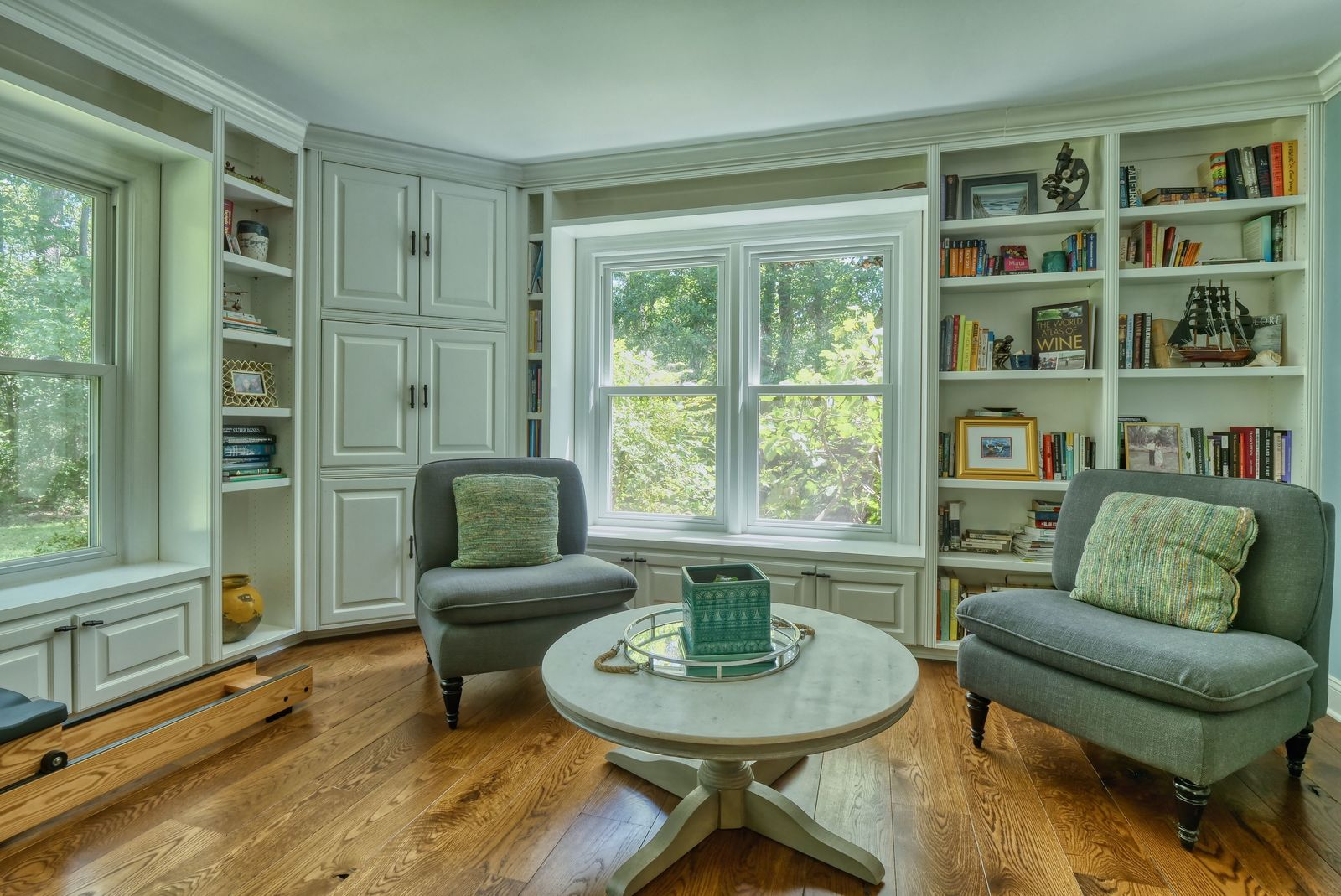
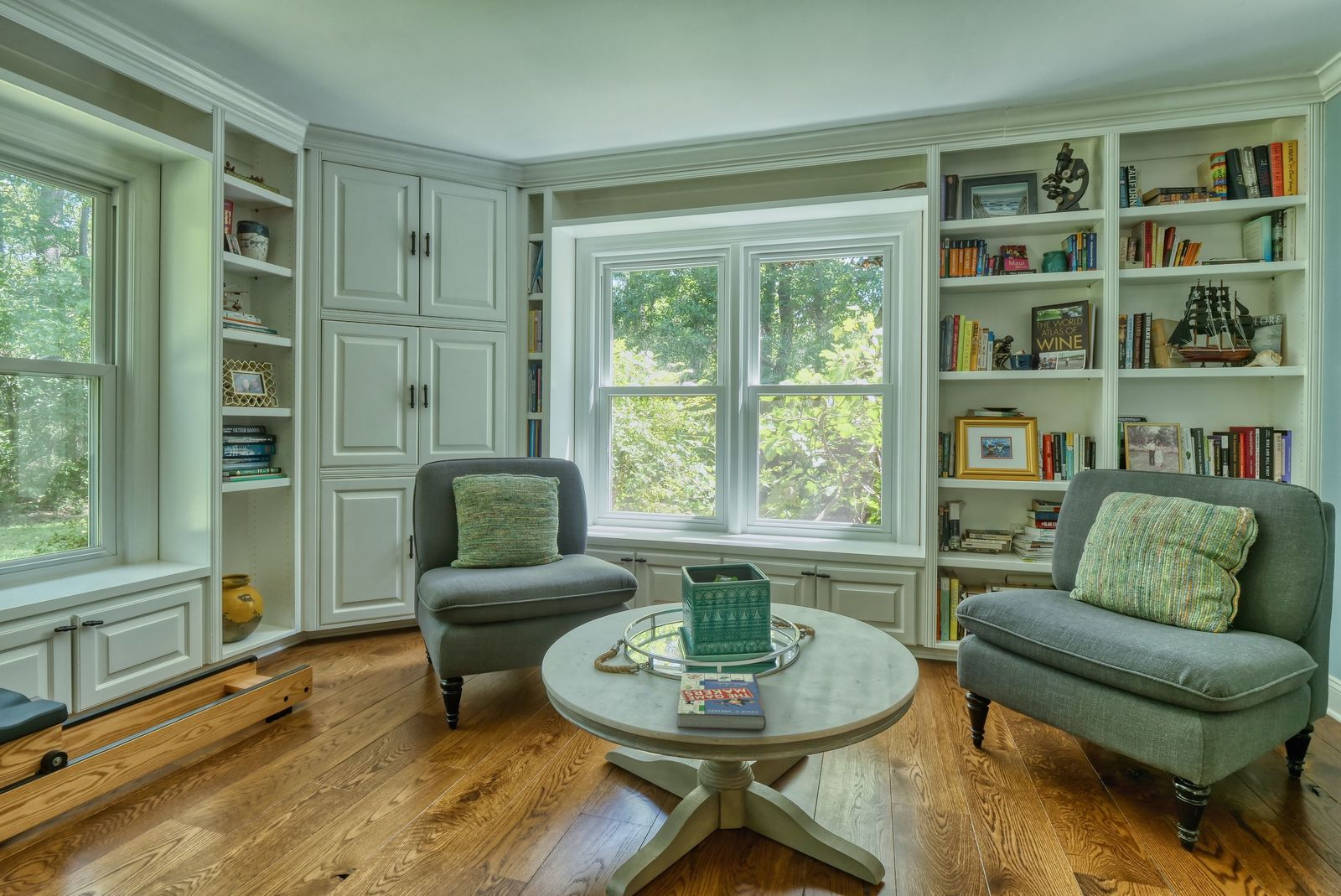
+ book (720, 698)
